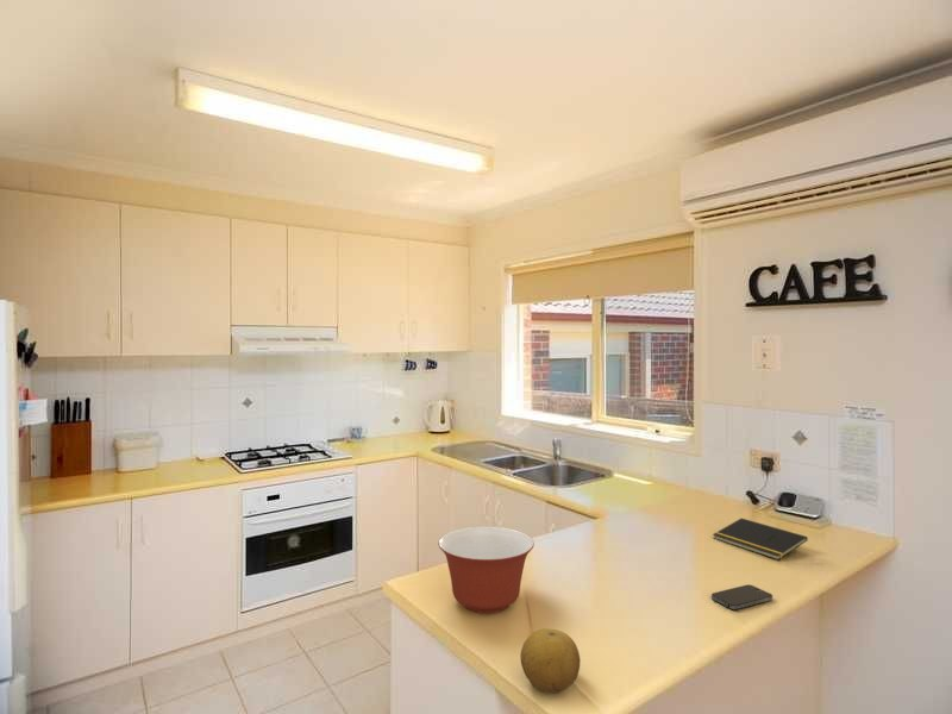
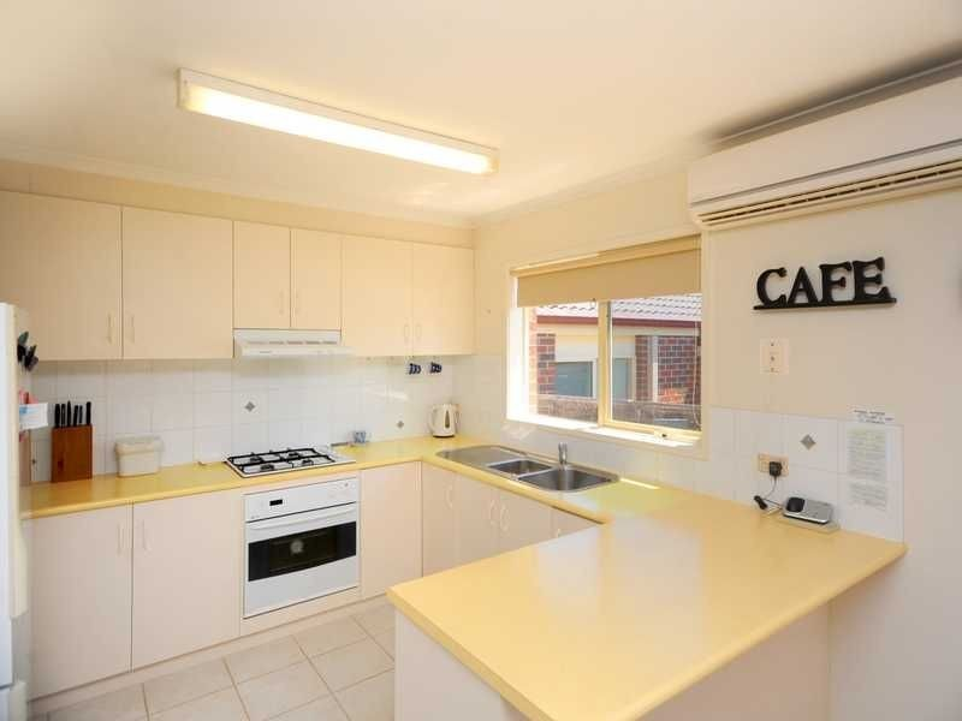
- smartphone (741, 596)
- mixing bowl (486, 571)
- notepad (758, 537)
- fruit (550, 658)
